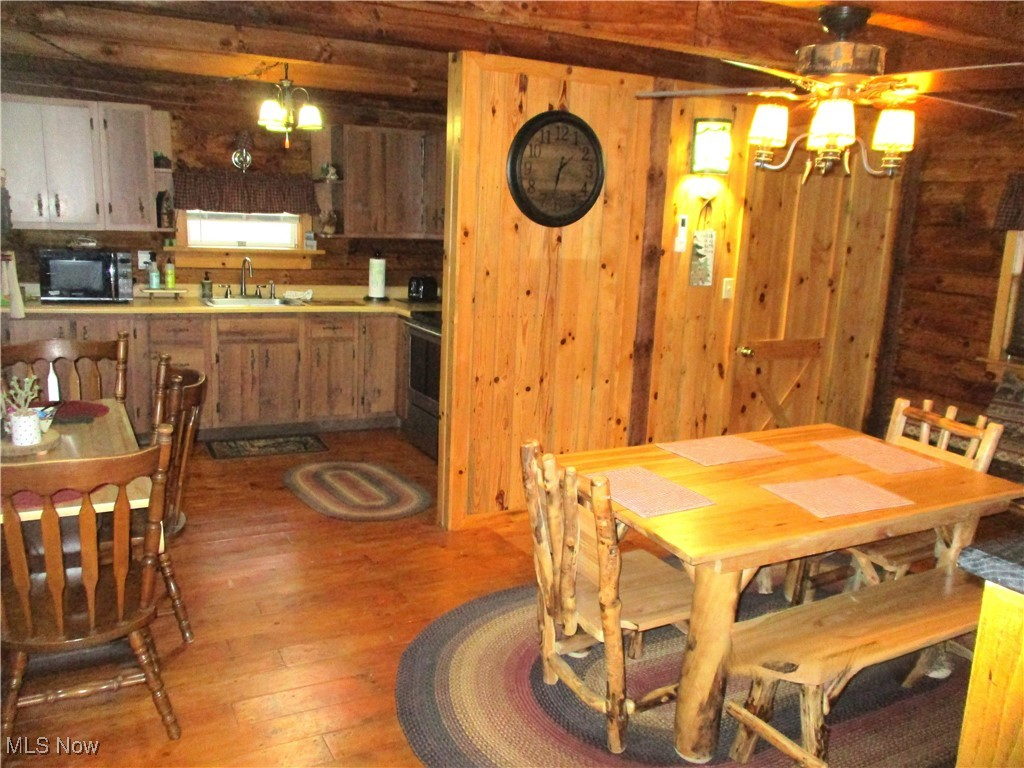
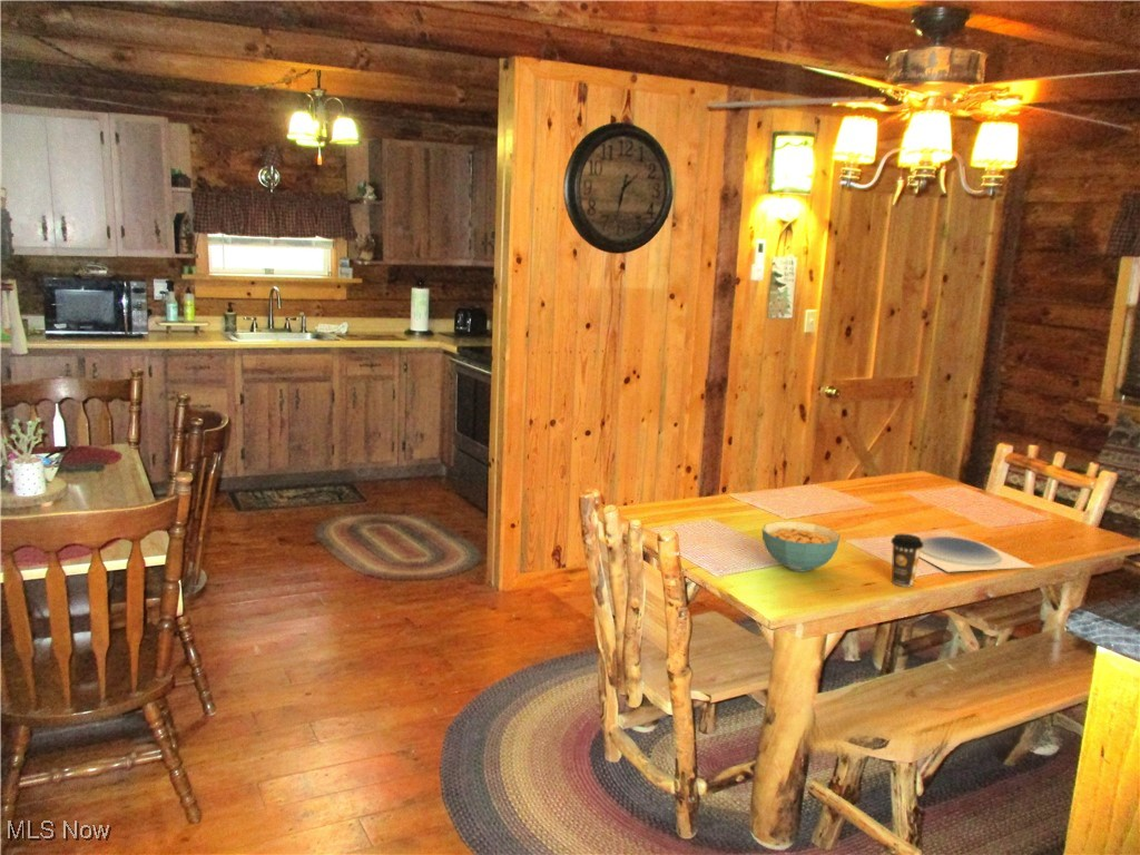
+ coffee cup (904, 560)
+ cereal bowl (799, 550)
+ plate (957, 548)
